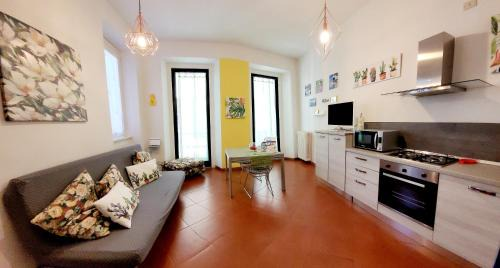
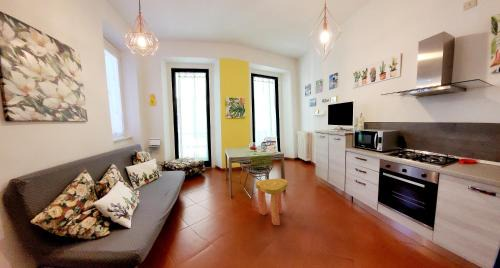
+ stool (272, 200)
